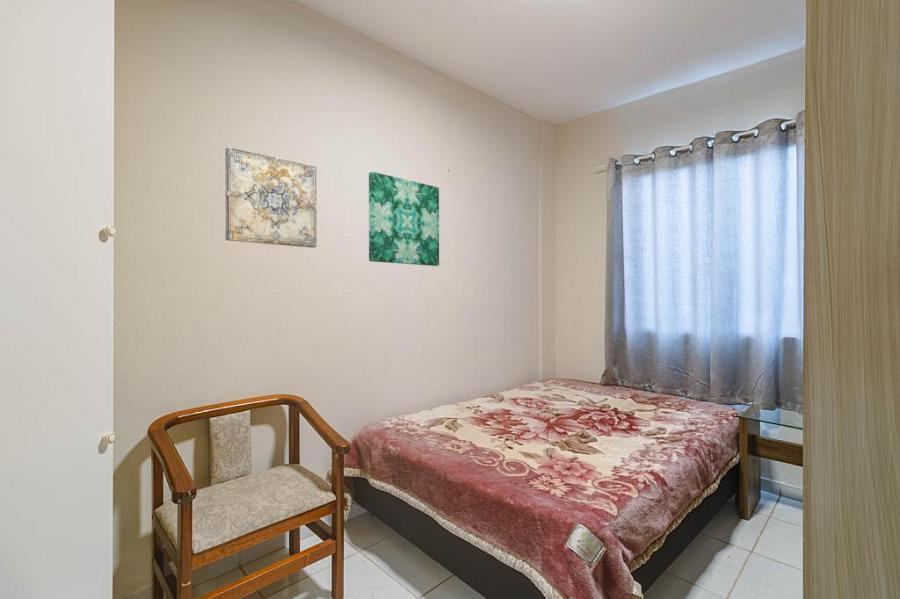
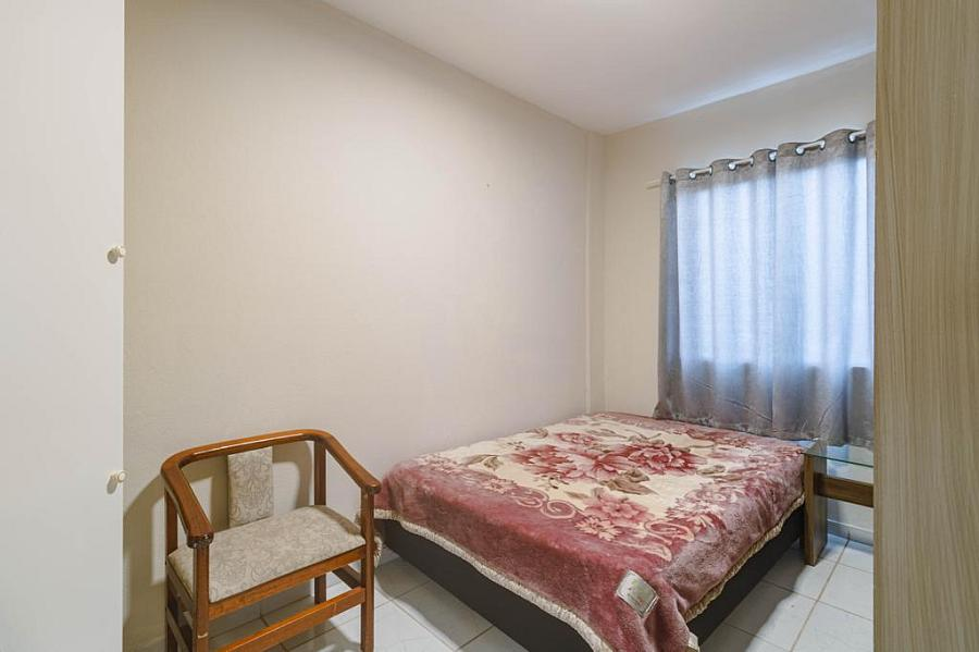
- wall art (273, 201)
- wall art (405, 222)
